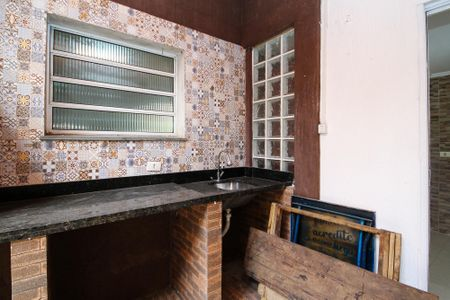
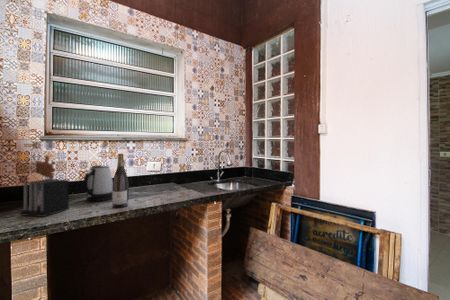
+ wine bottle (120, 179)
+ knife block (43, 184)
+ kettle (97, 182)
